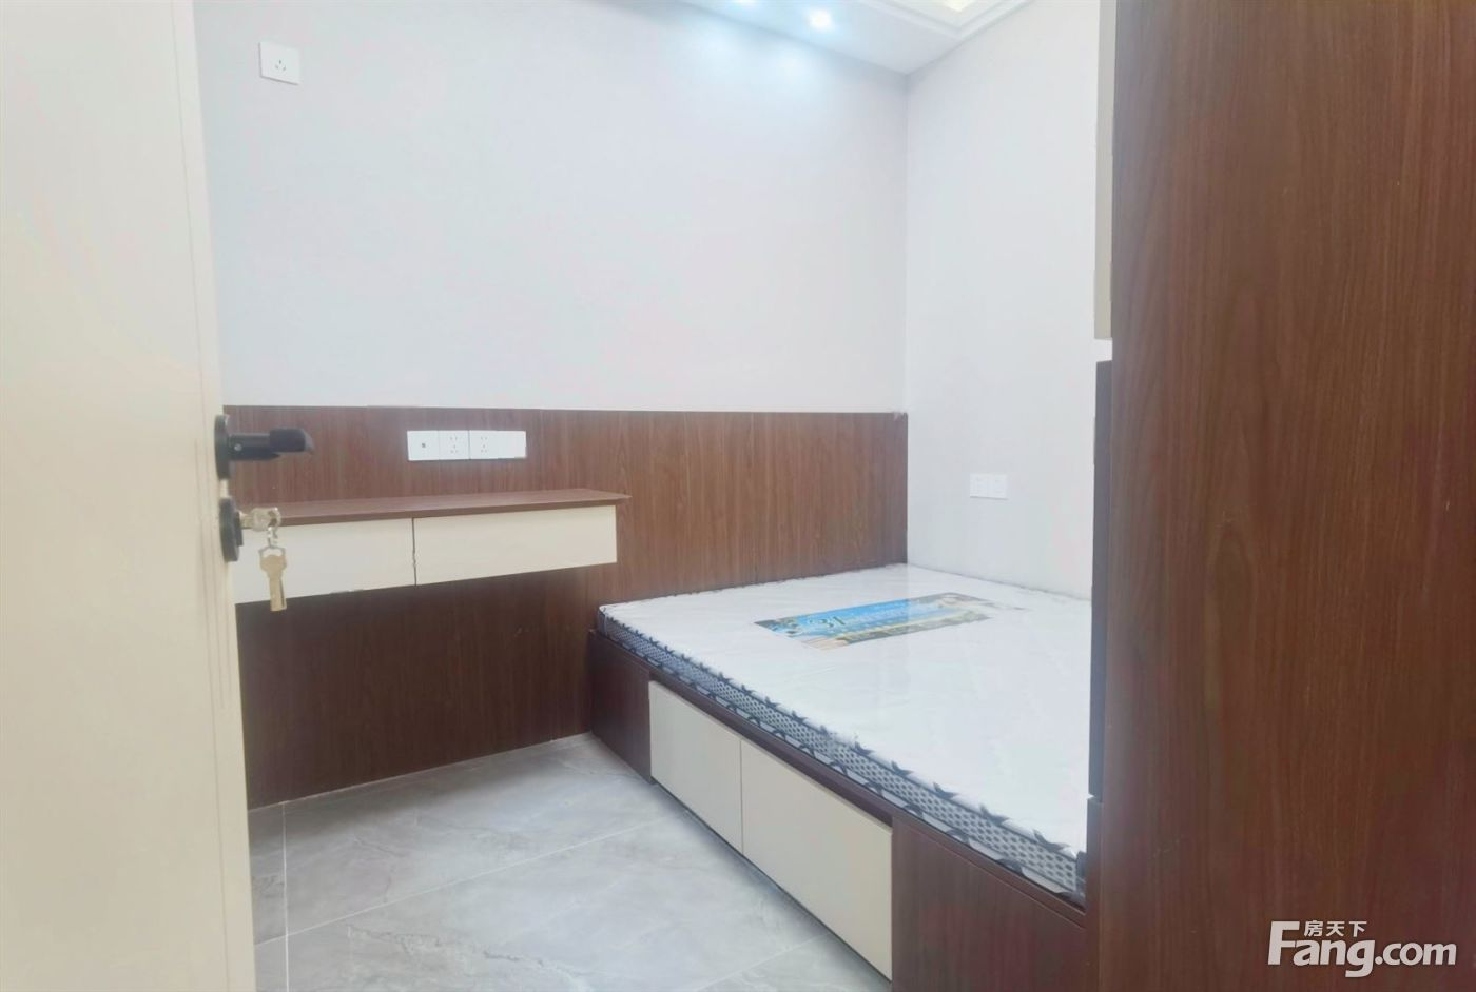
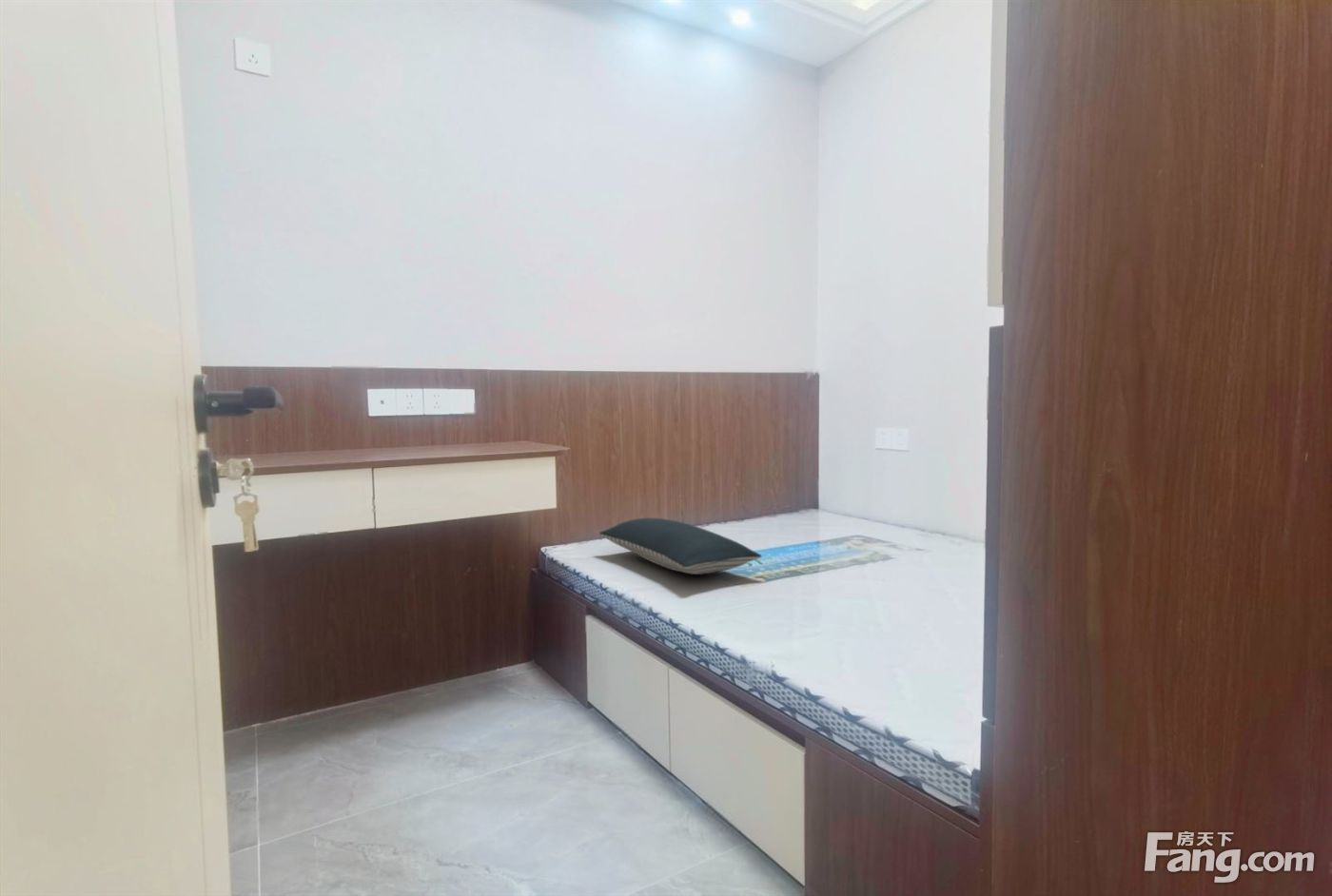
+ pillow (675, 544)
